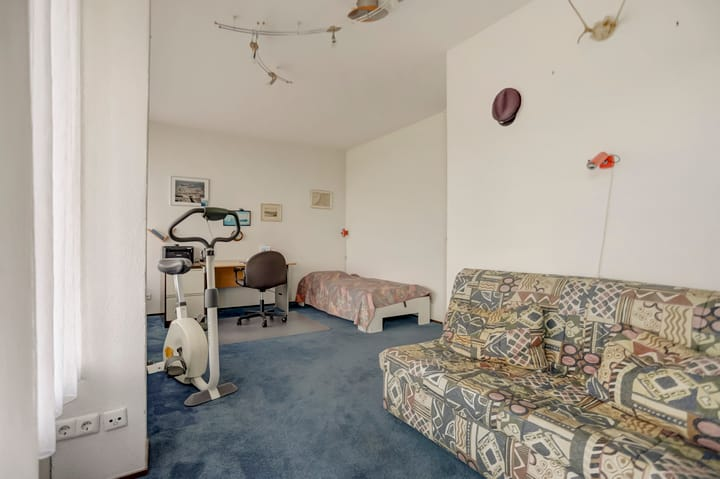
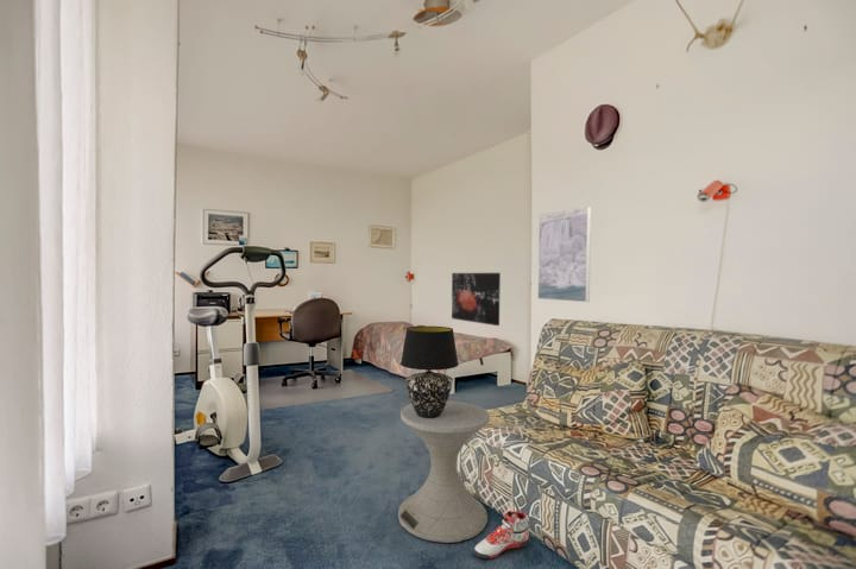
+ table lamp (429, 371)
+ side table (443, 463)
+ wall art (473, 297)
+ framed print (562, 255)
+ sneaker (501, 531)
